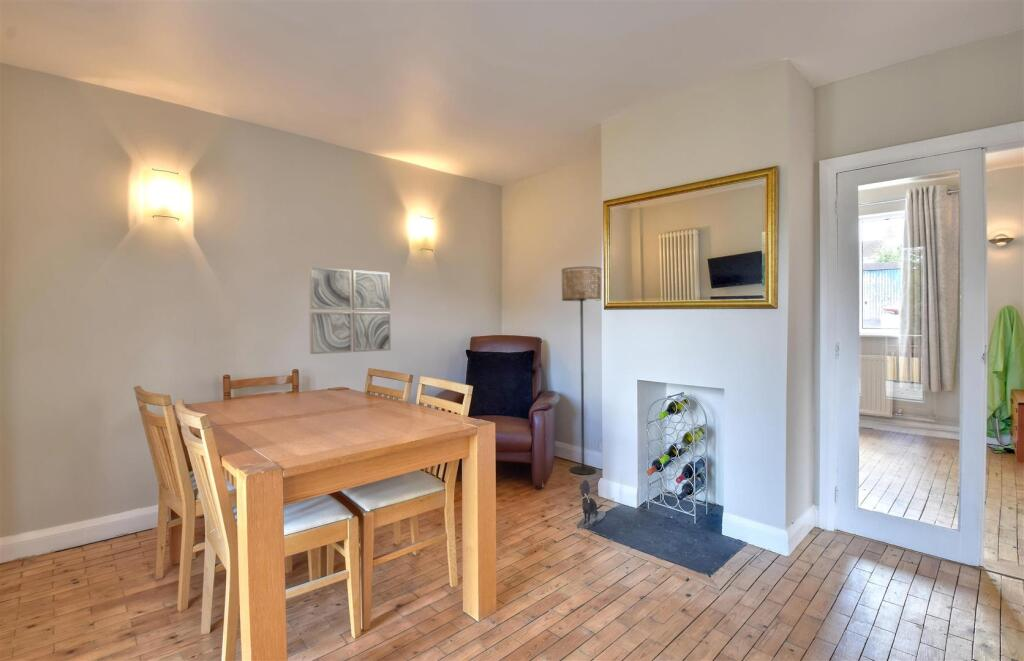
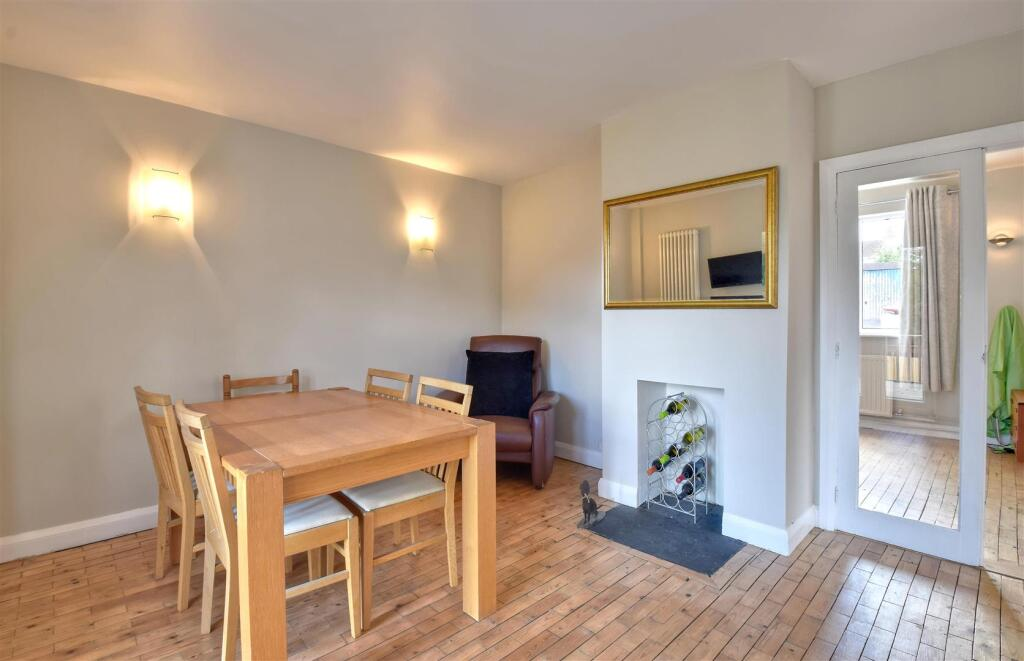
- floor lamp (582, 370)
- wall art (352, 312)
